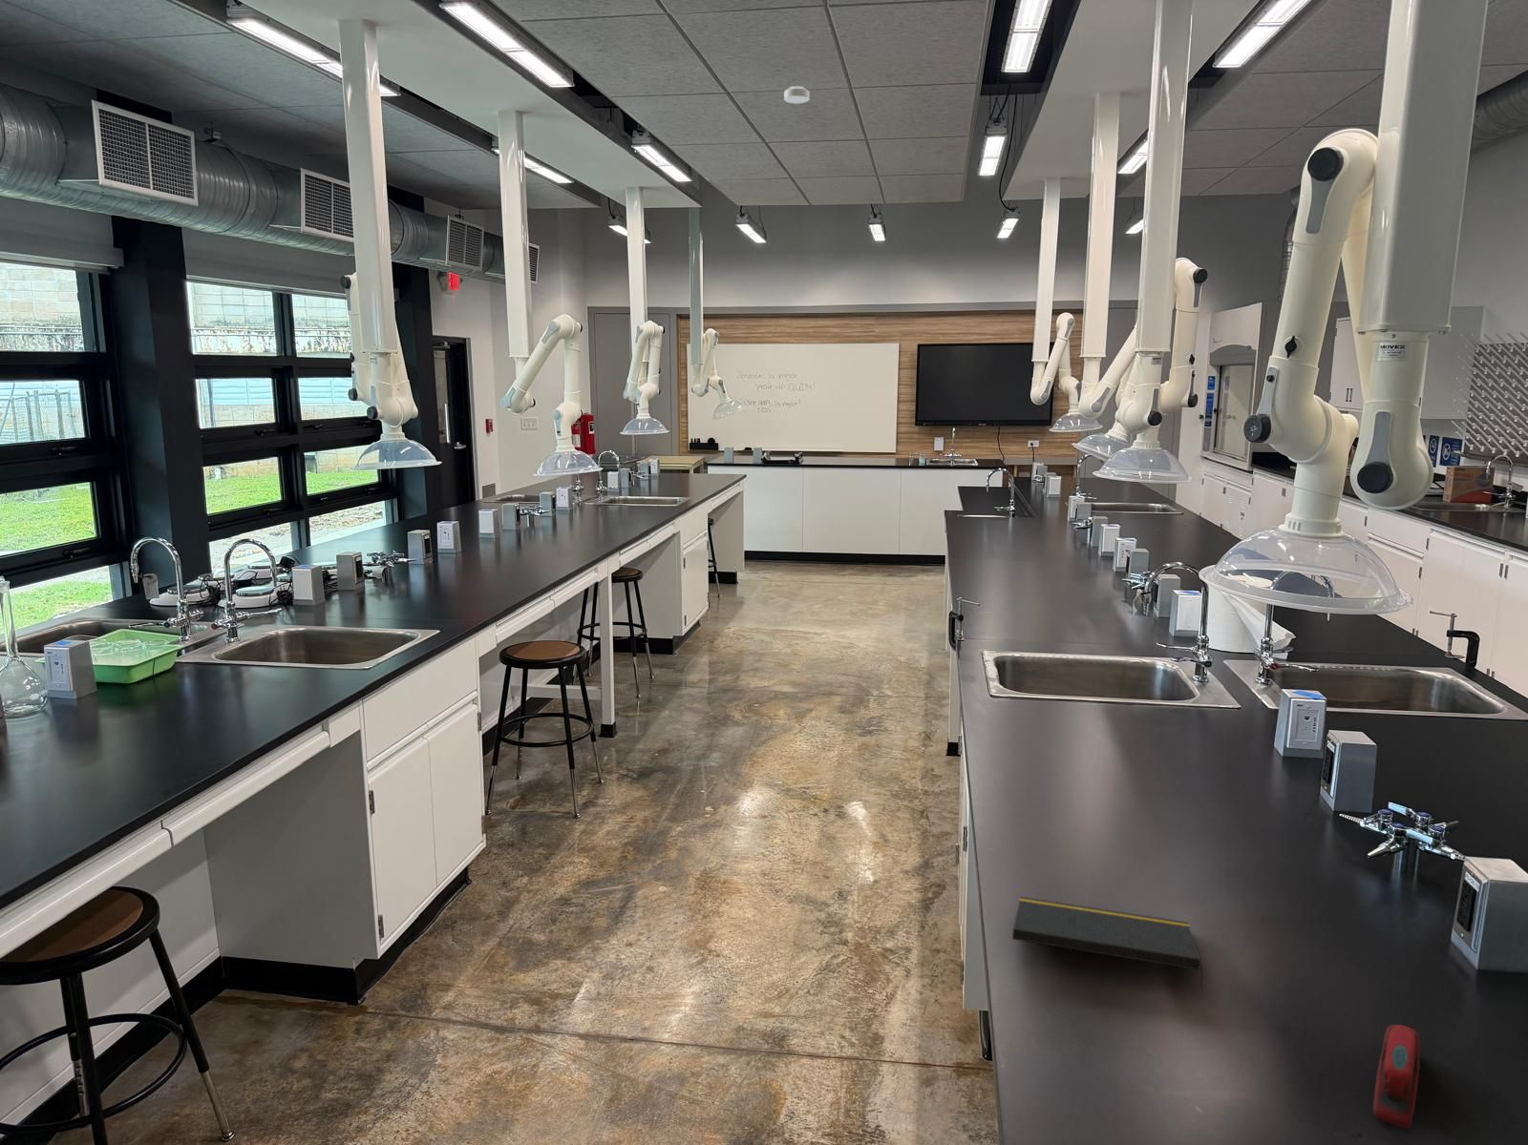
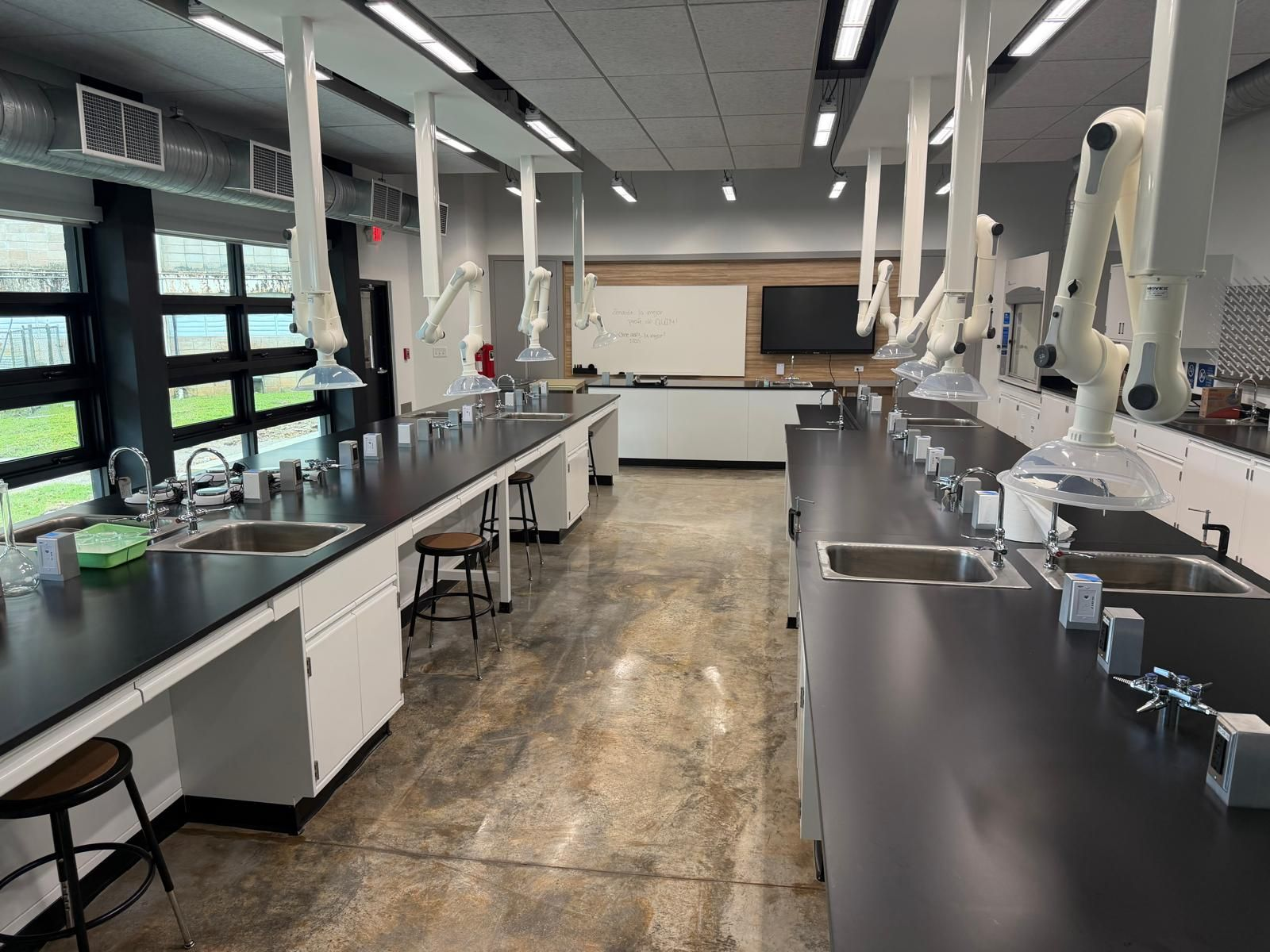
- notepad (1102, 931)
- smoke detector (796, 93)
- stapler (1398, 1063)
